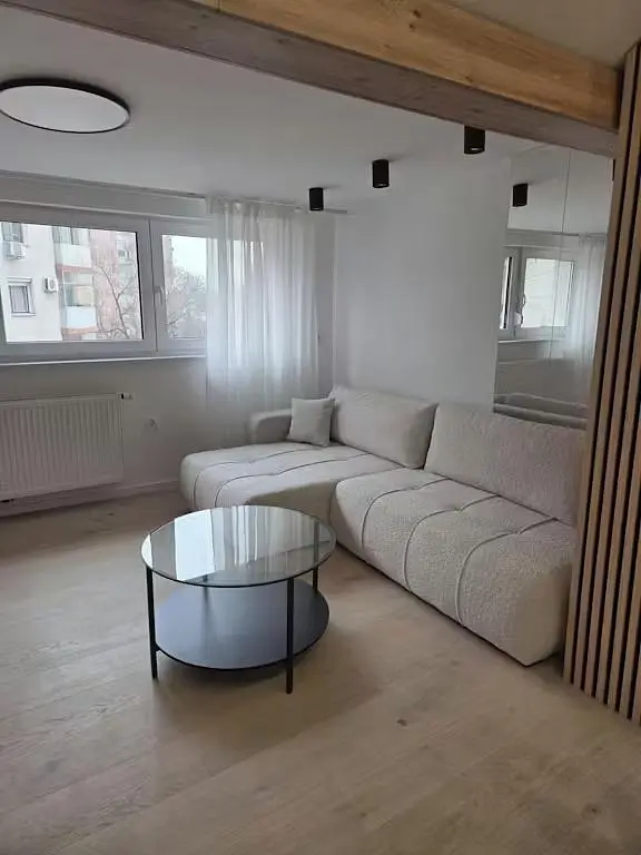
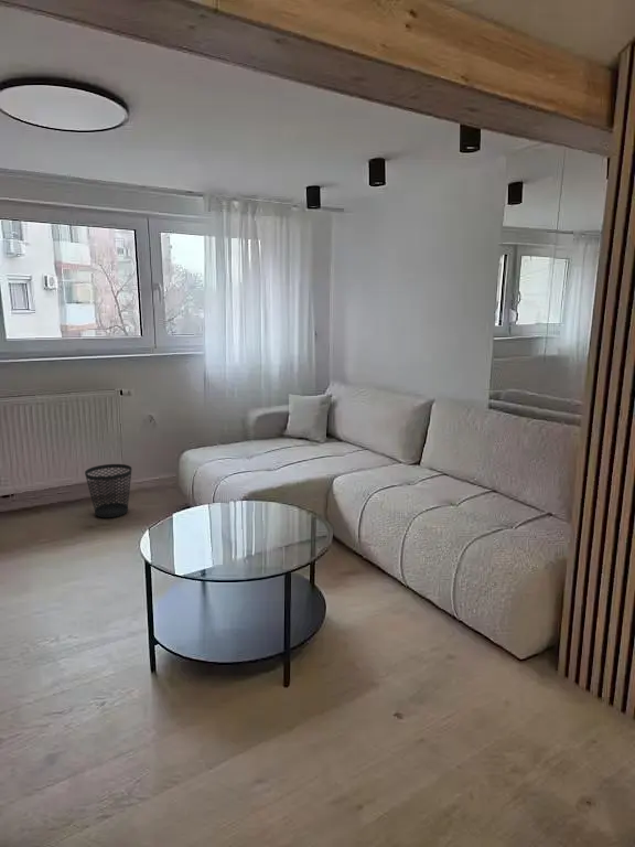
+ wastebasket (109, 492)
